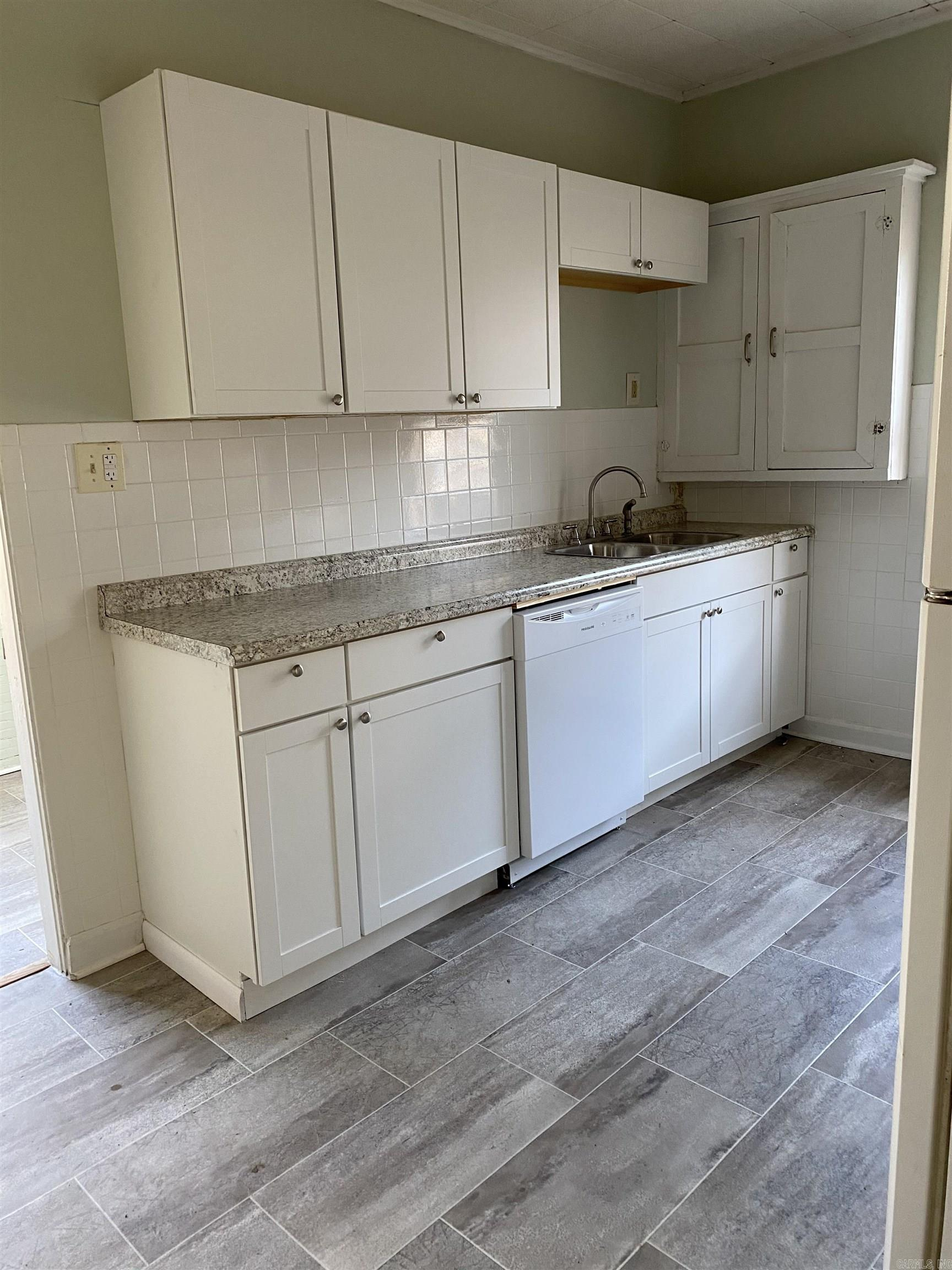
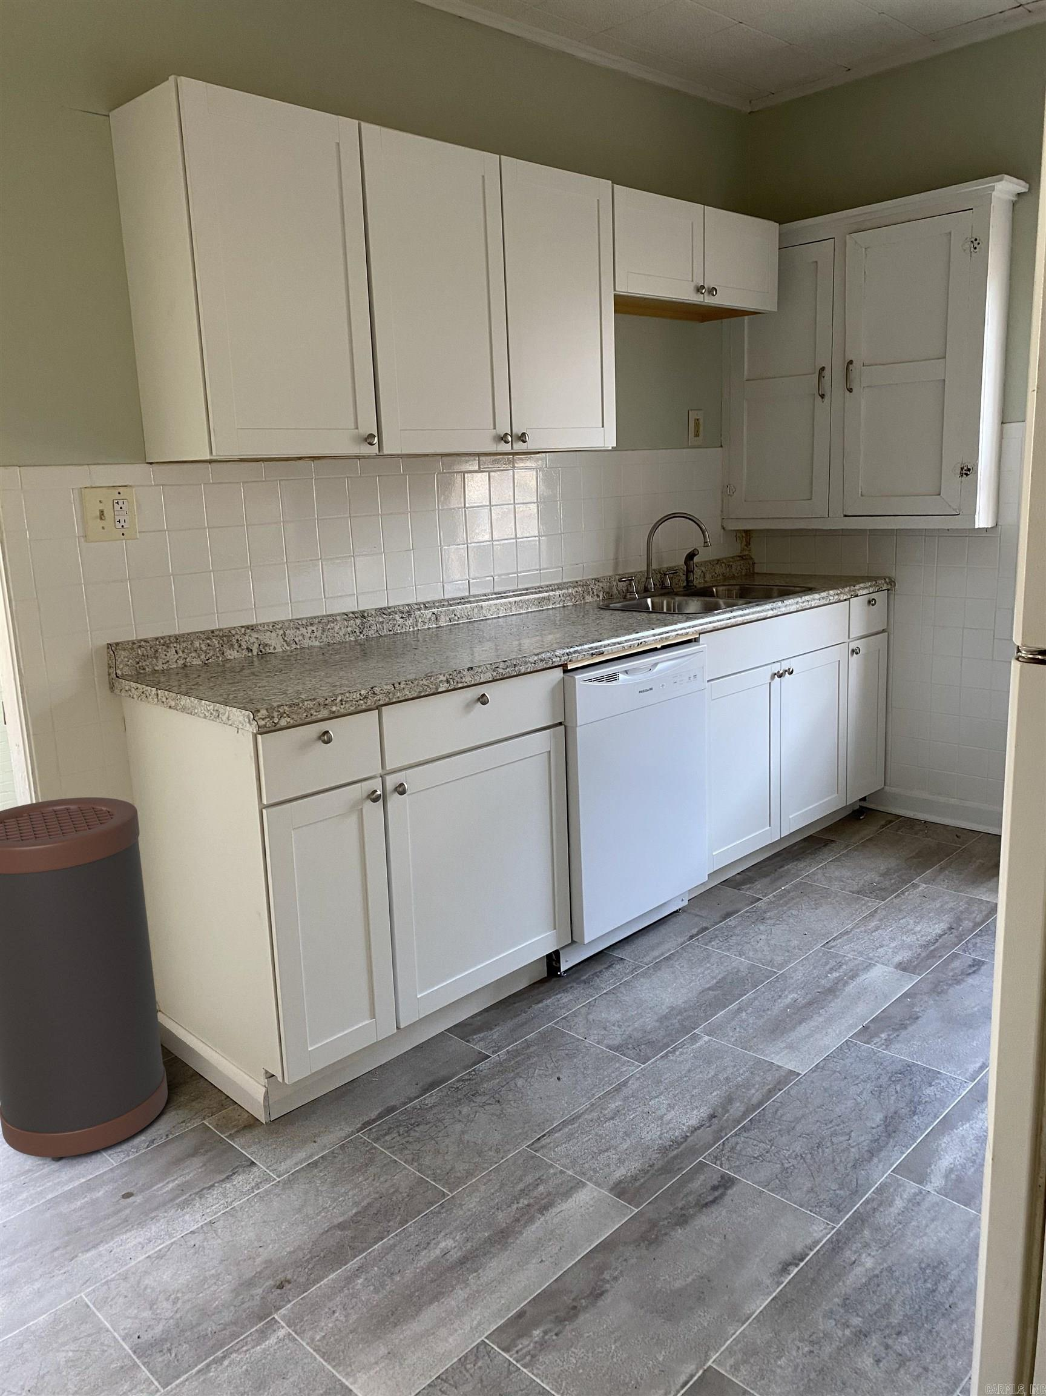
+ trash can (69, 973)
